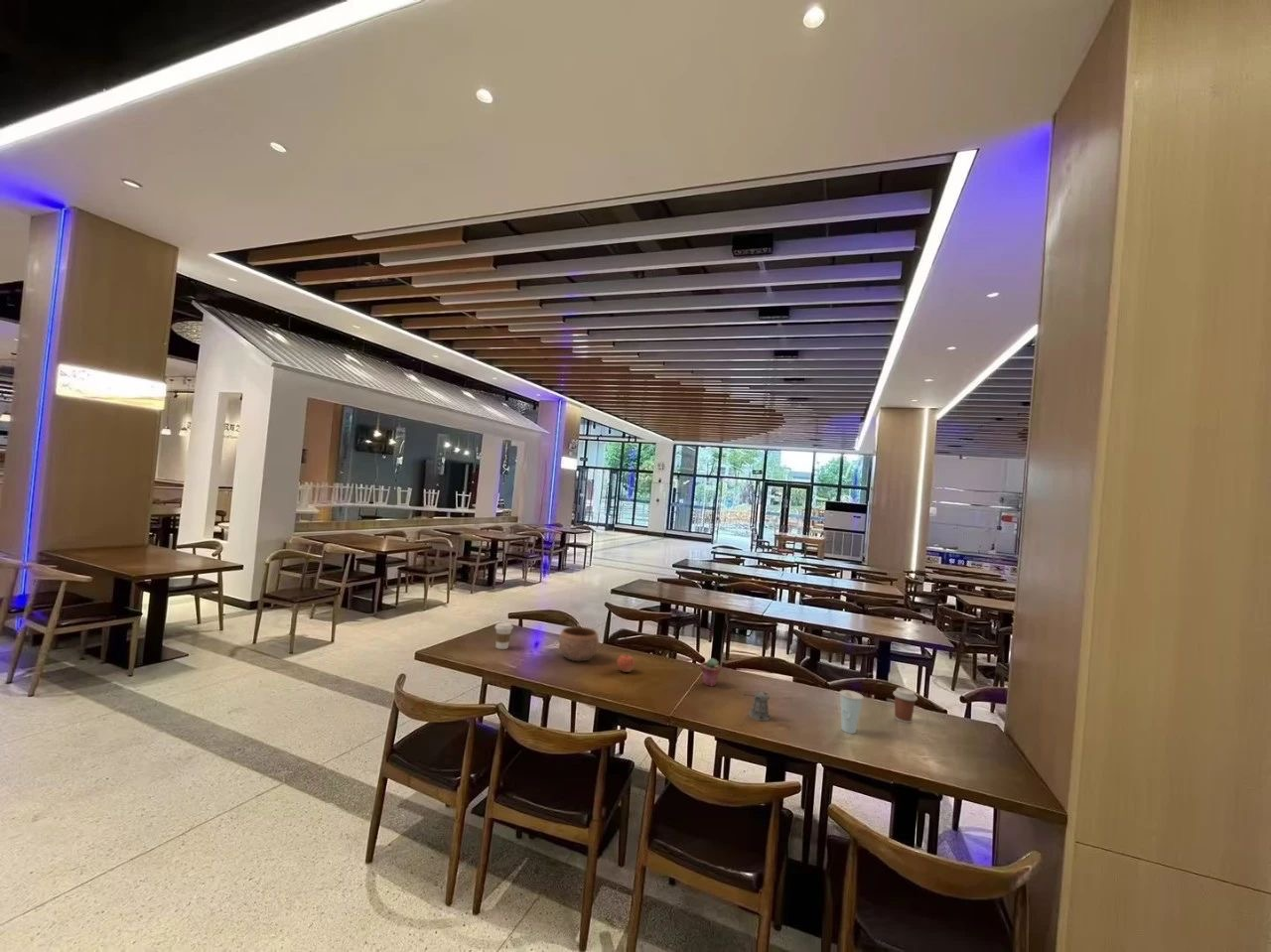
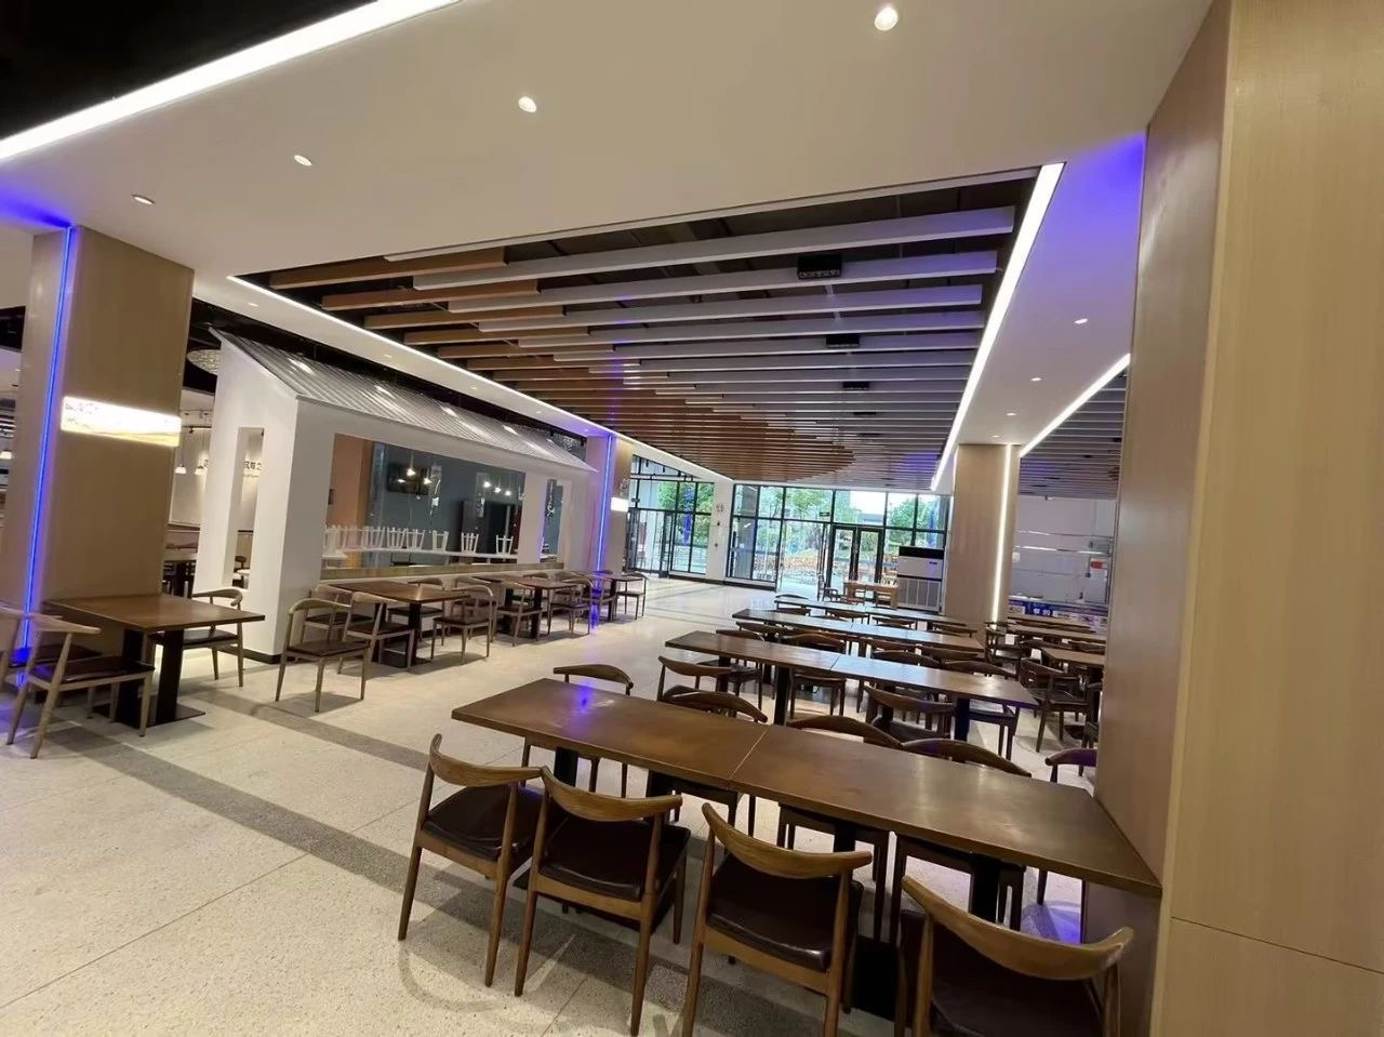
- bowl (578, 643)
- coffee cup (904, 705)
- potted succulent (710, 670)
- coffee cup (502, 635)
- apple (626, 662)
- pepper shaker (758, 704)
- cup (850, 711)
